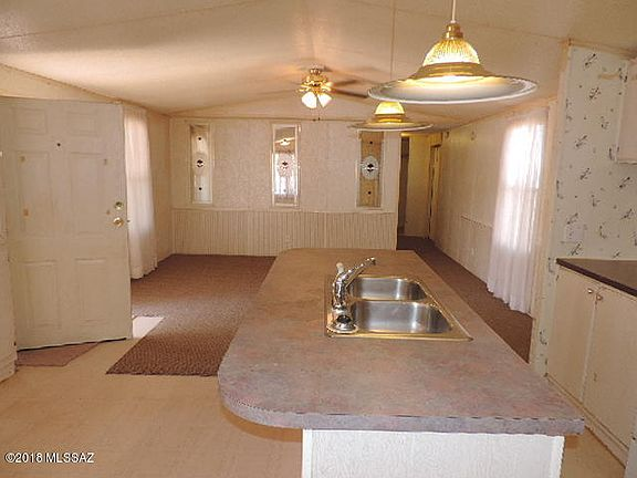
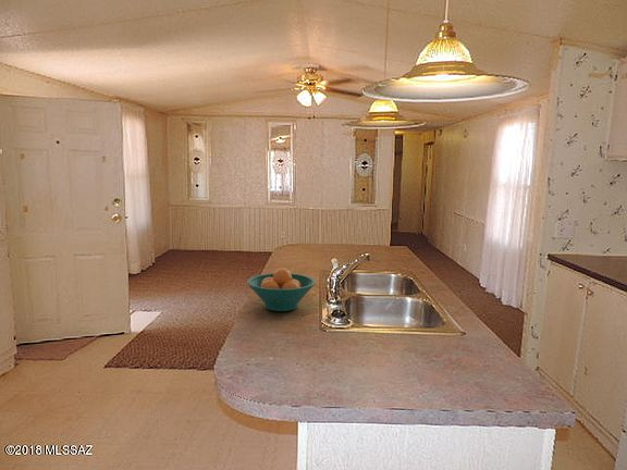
+ fruit bowl (281, 287)
